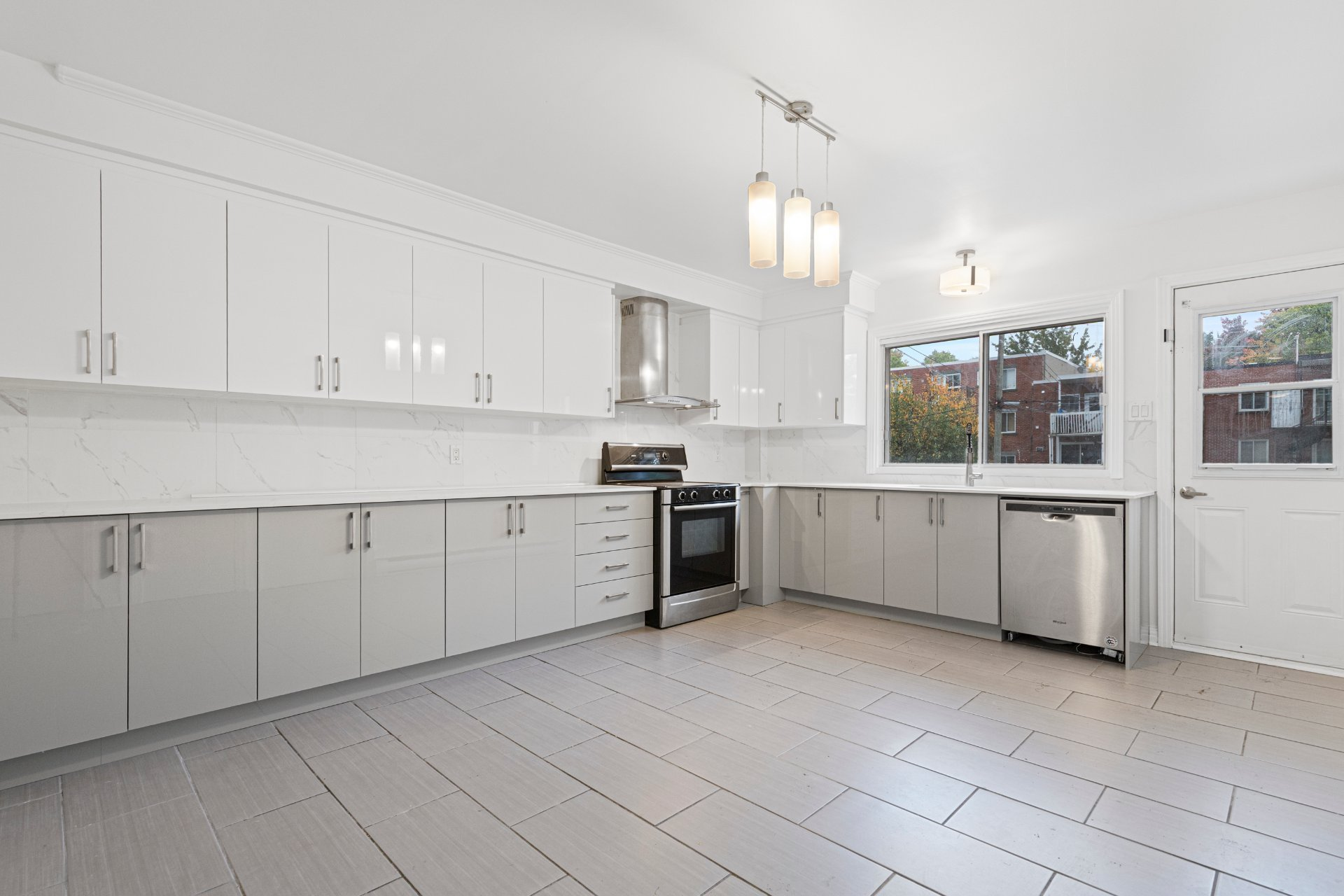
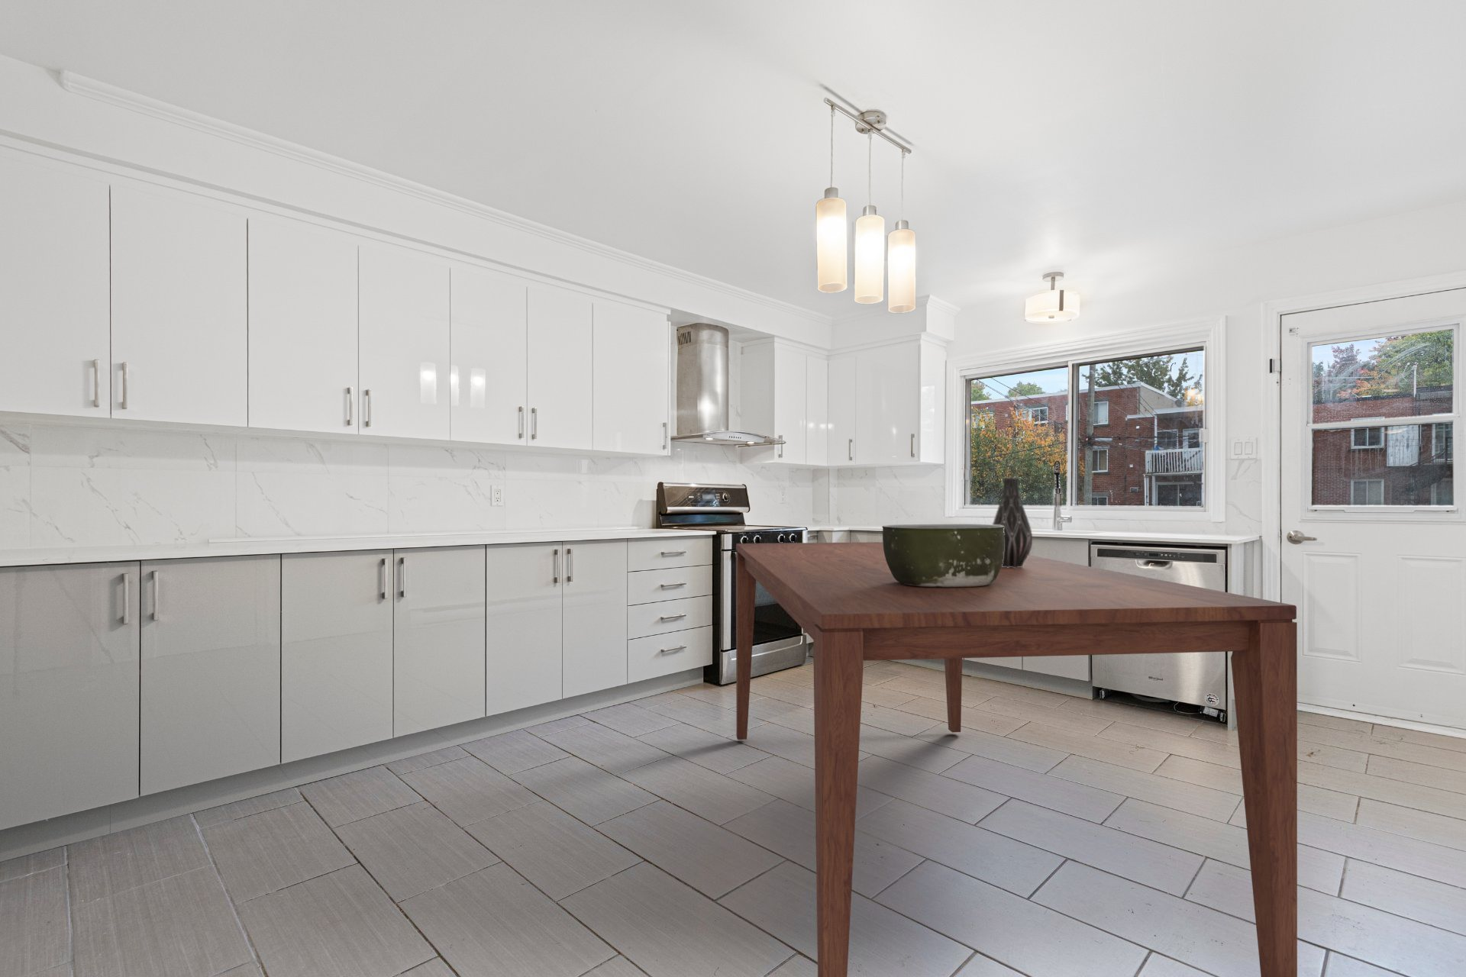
+ dining table (946, 692)
+ vase (1011, 521)
+ bowl (942, 554)
